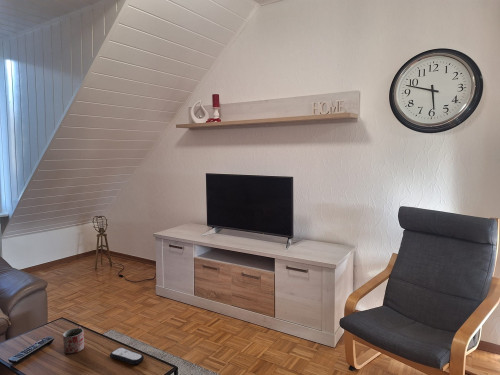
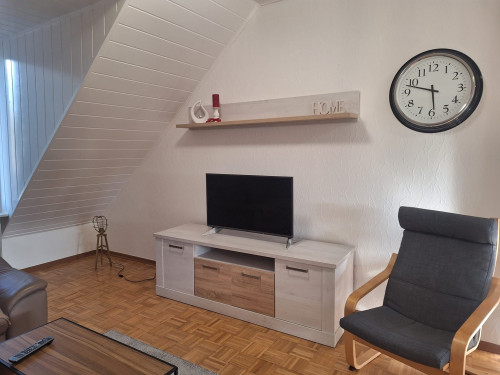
- mug (76, 338)
- remote control (127, 355)
